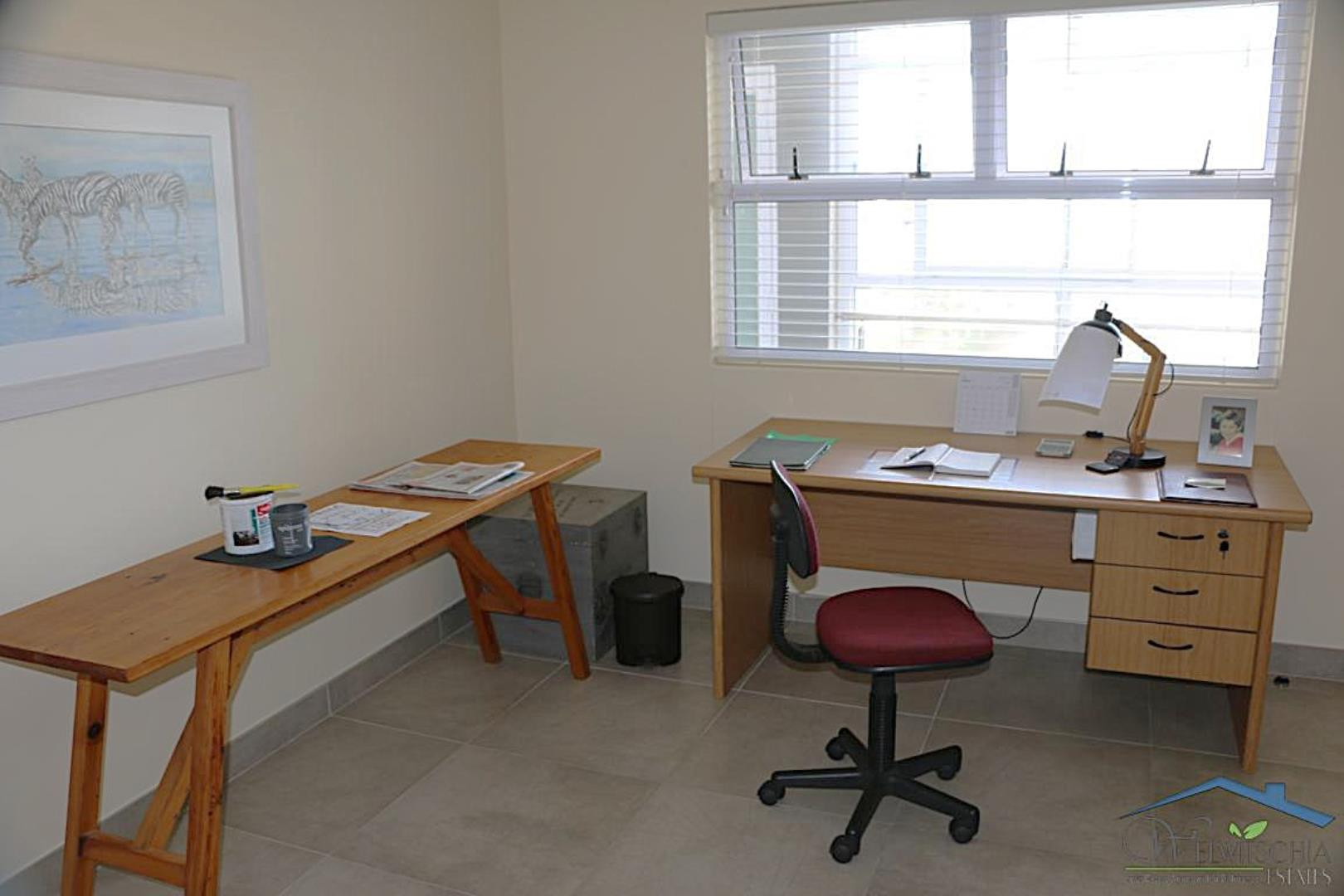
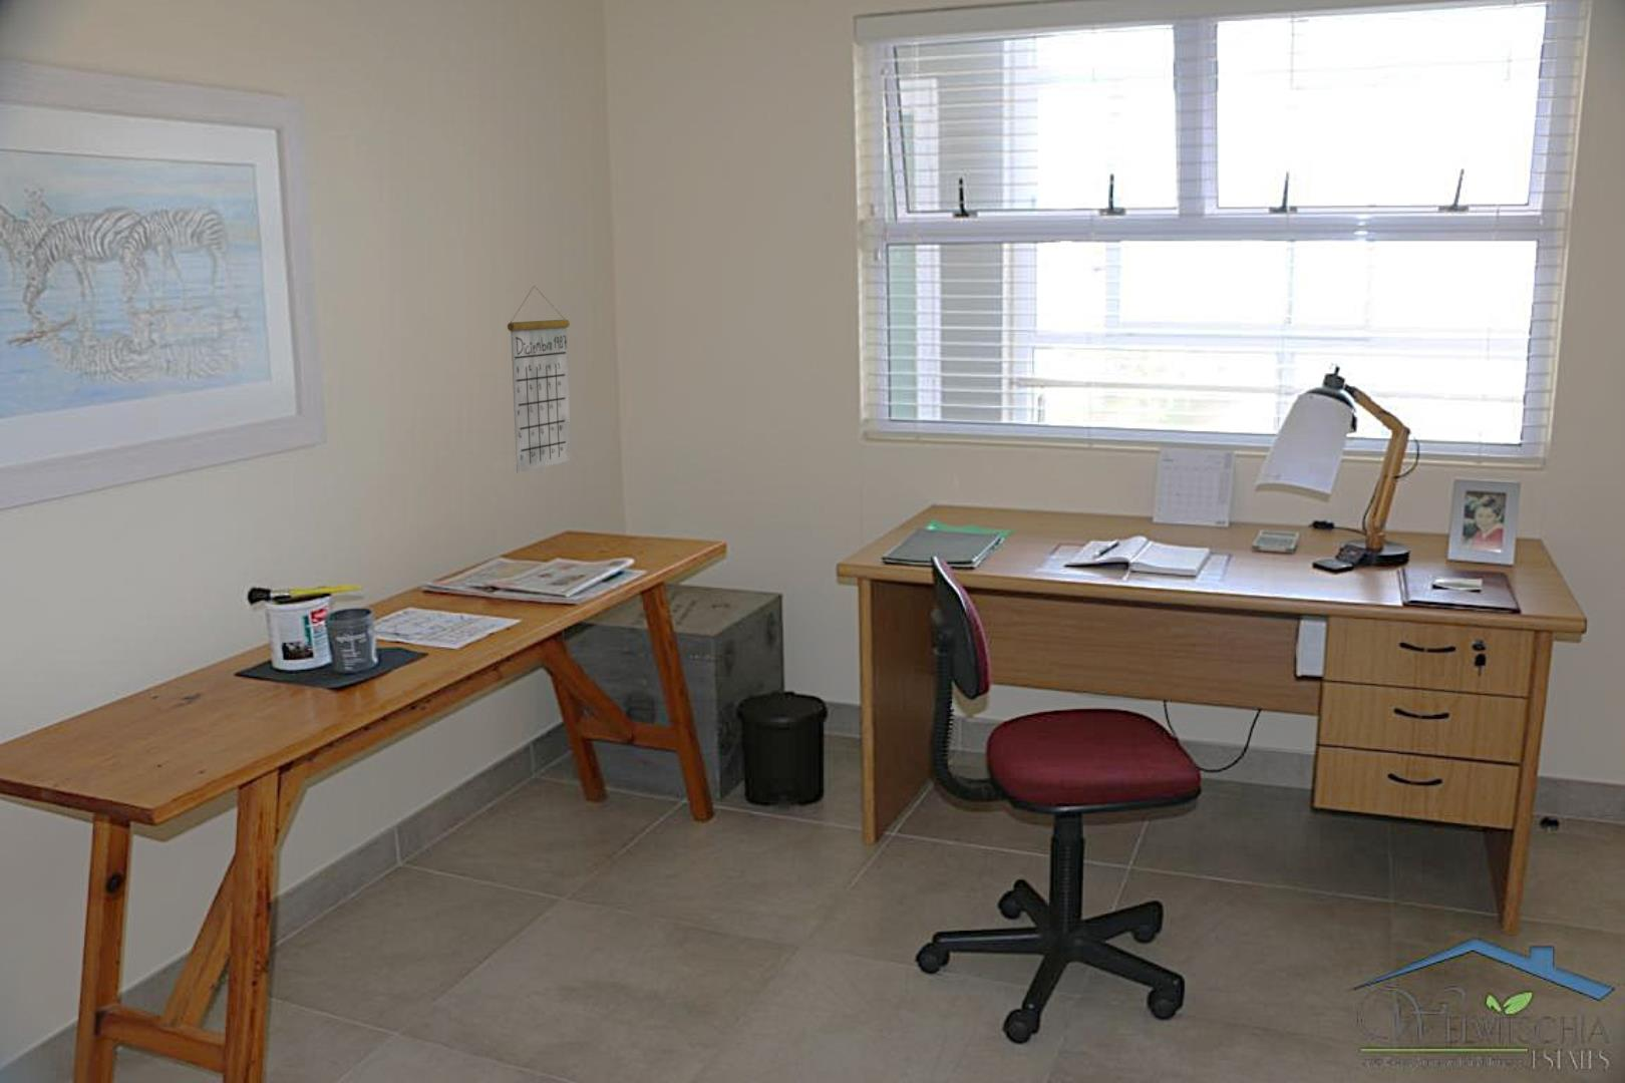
+ calendar (540, 377)
